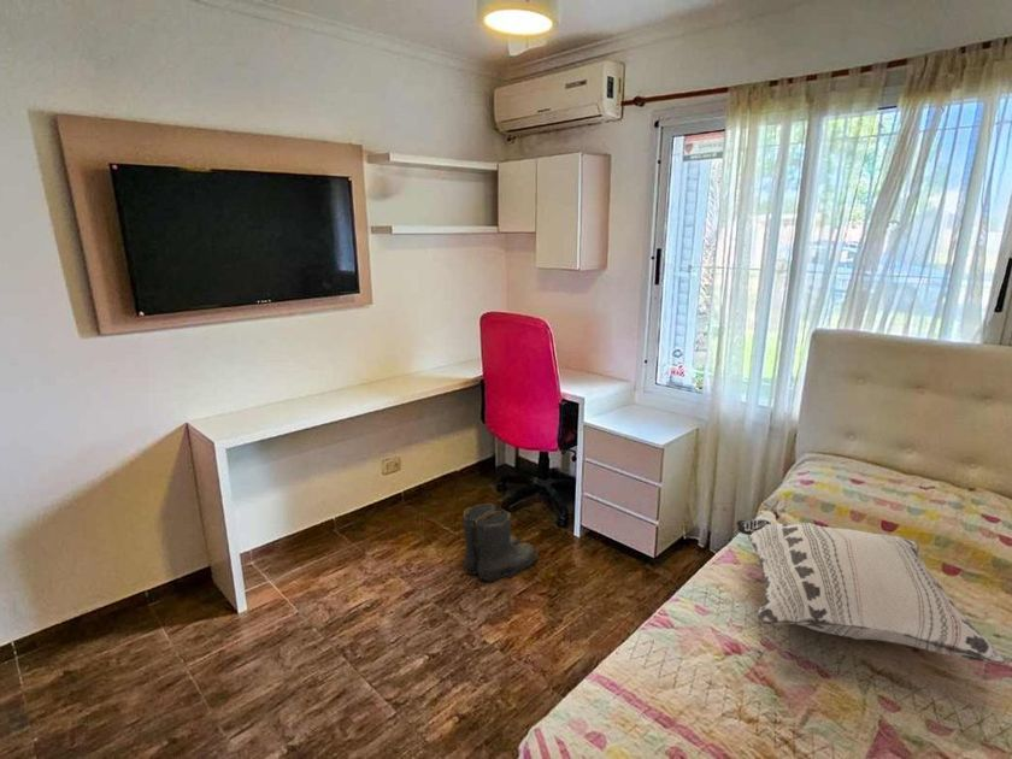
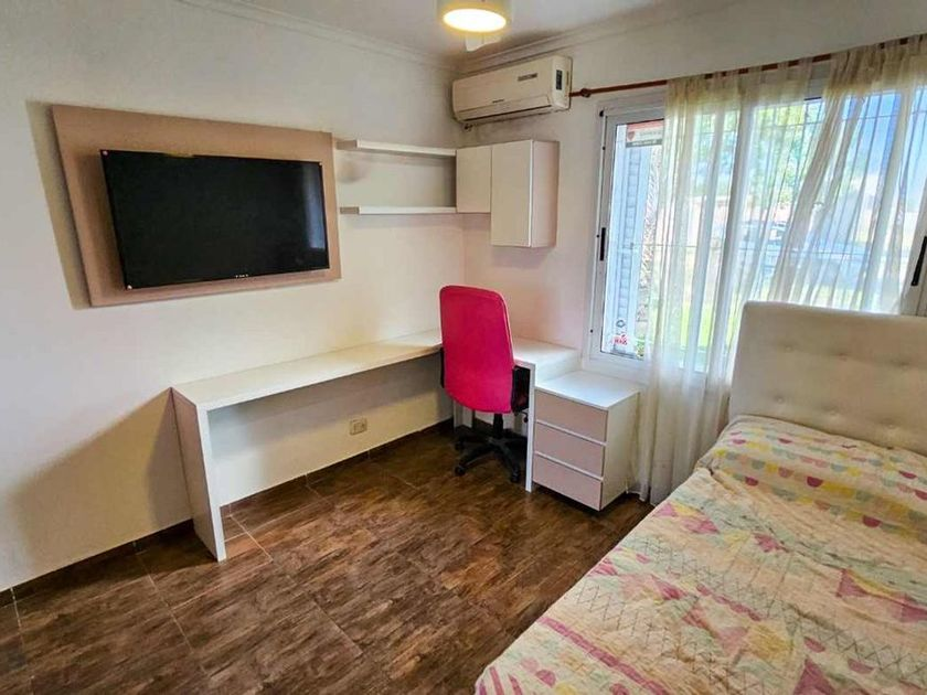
- boots (500, 535)
- decorative pillow (845, 576)
